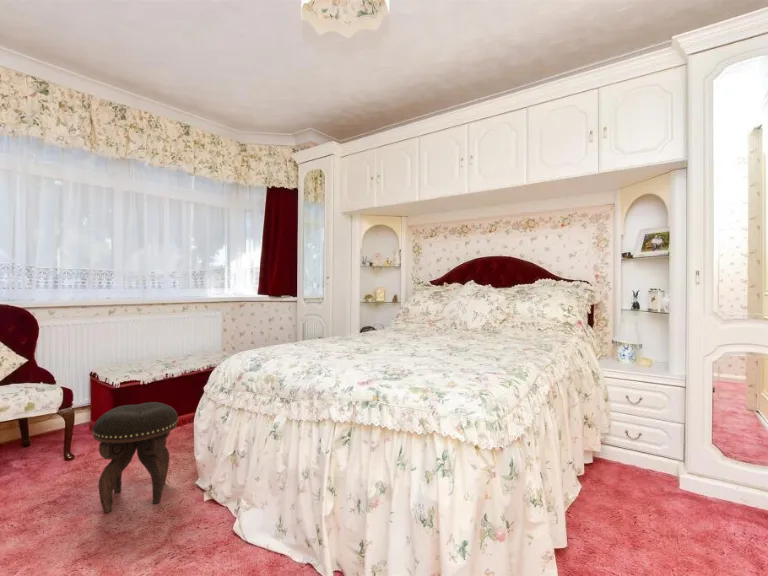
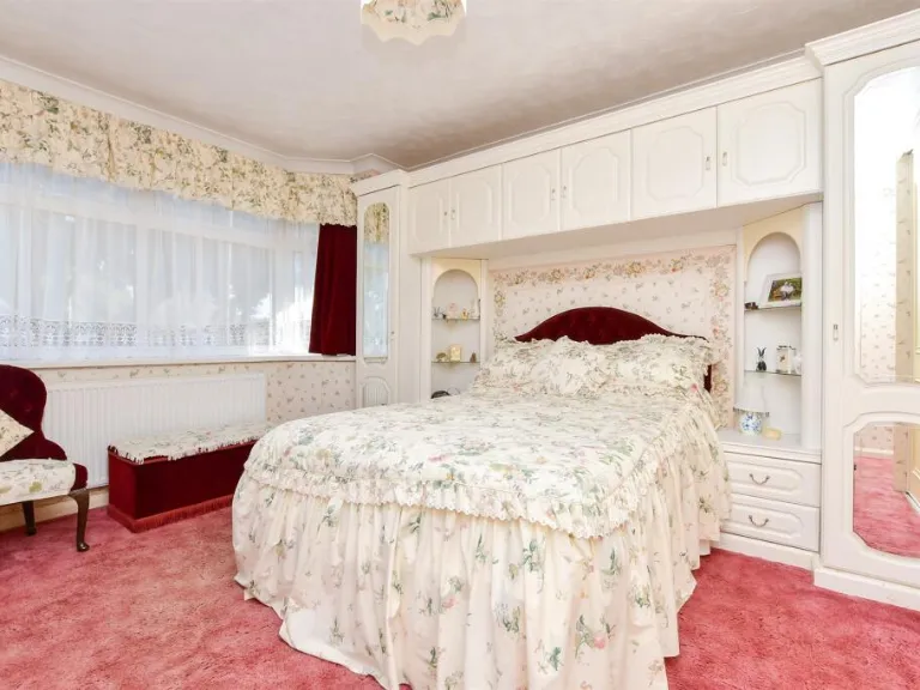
- footstool (137, 452)
